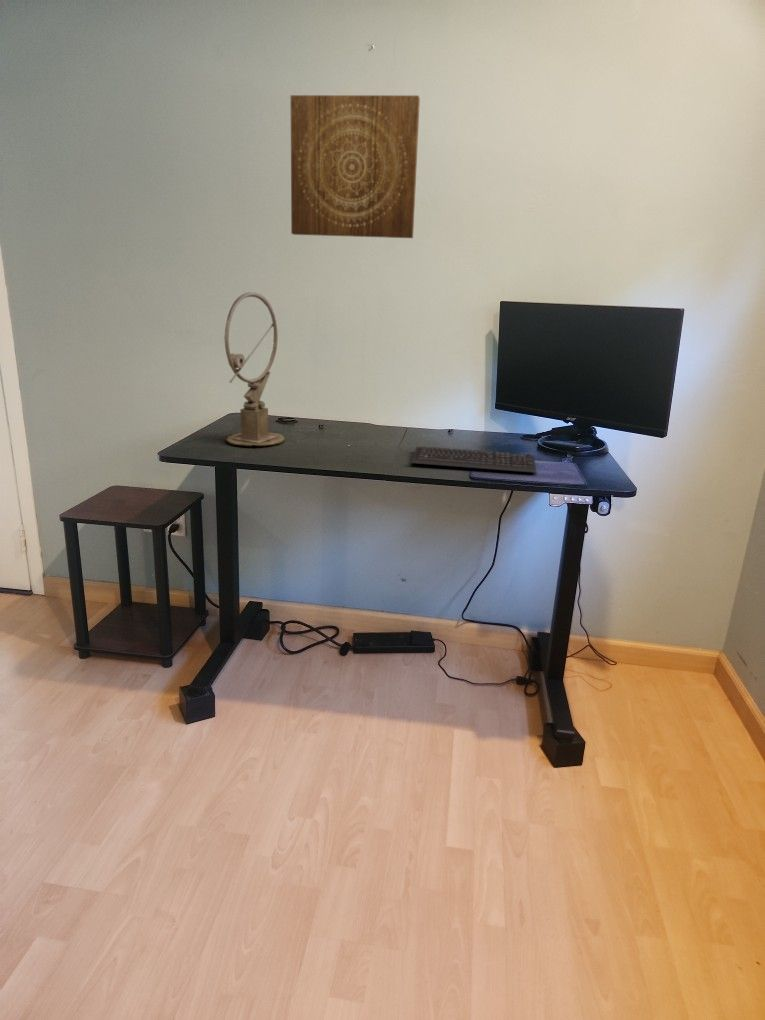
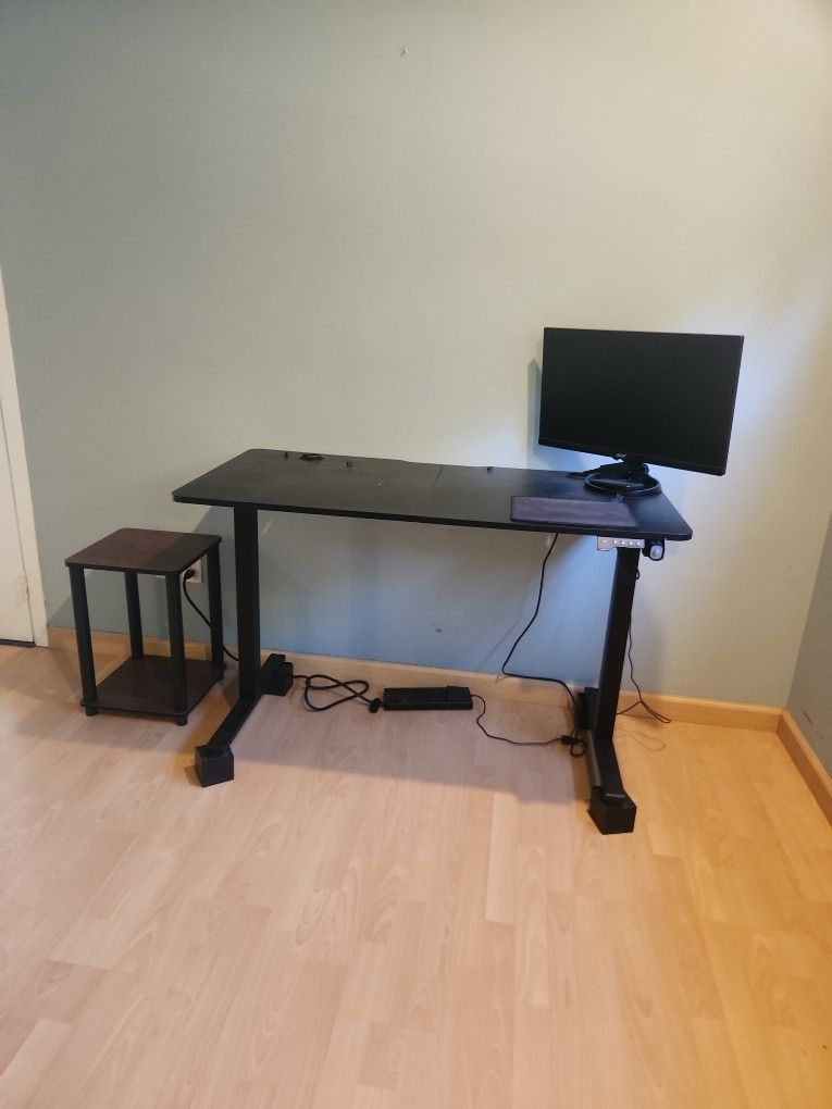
- sundial (260, 375)
- keyboard (473, 458)
- wall art (353, 168)
